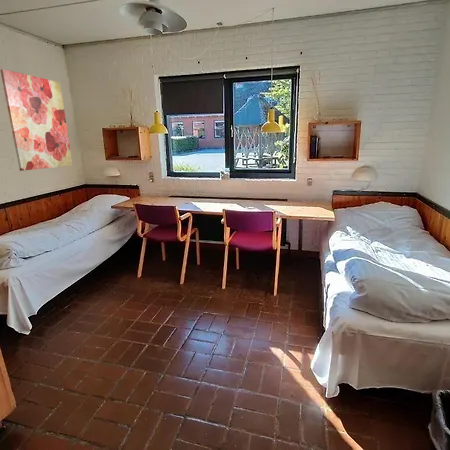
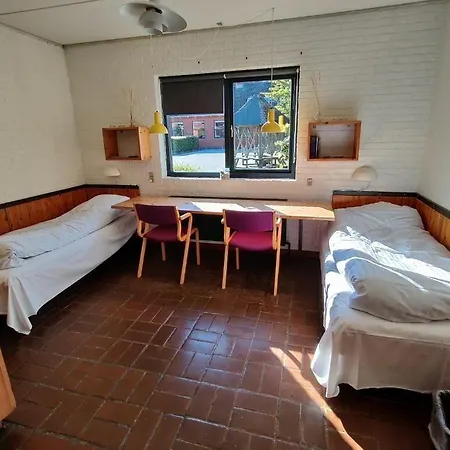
- wall art (41, 123)
